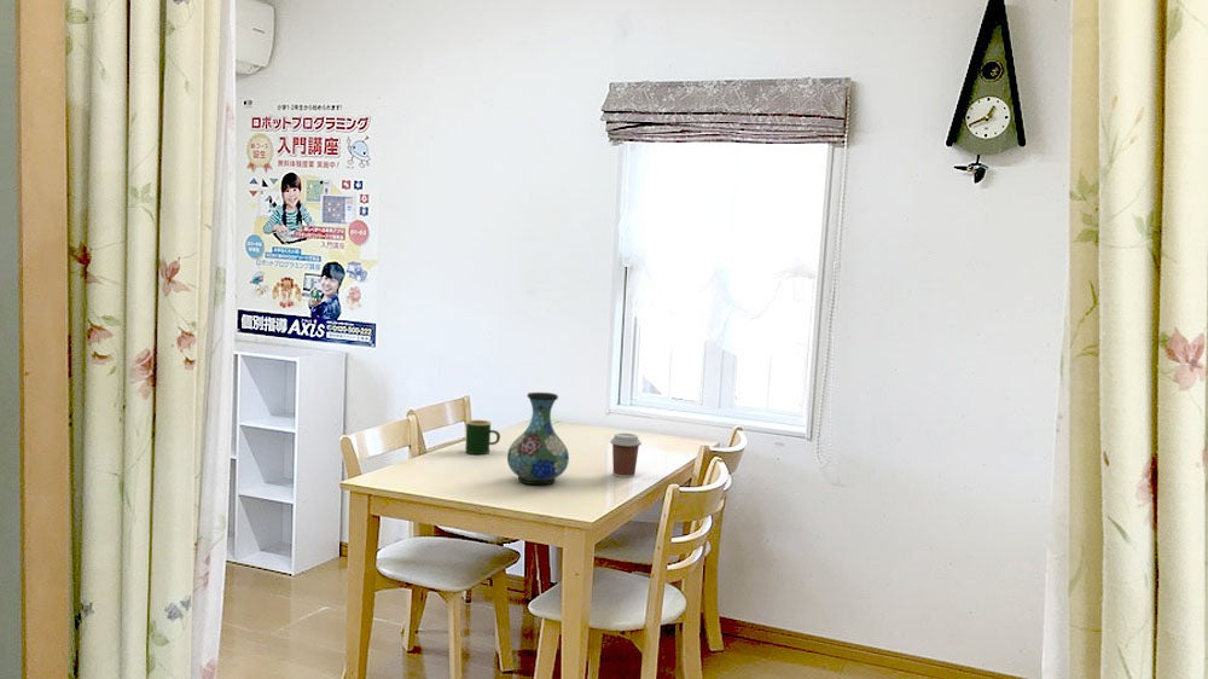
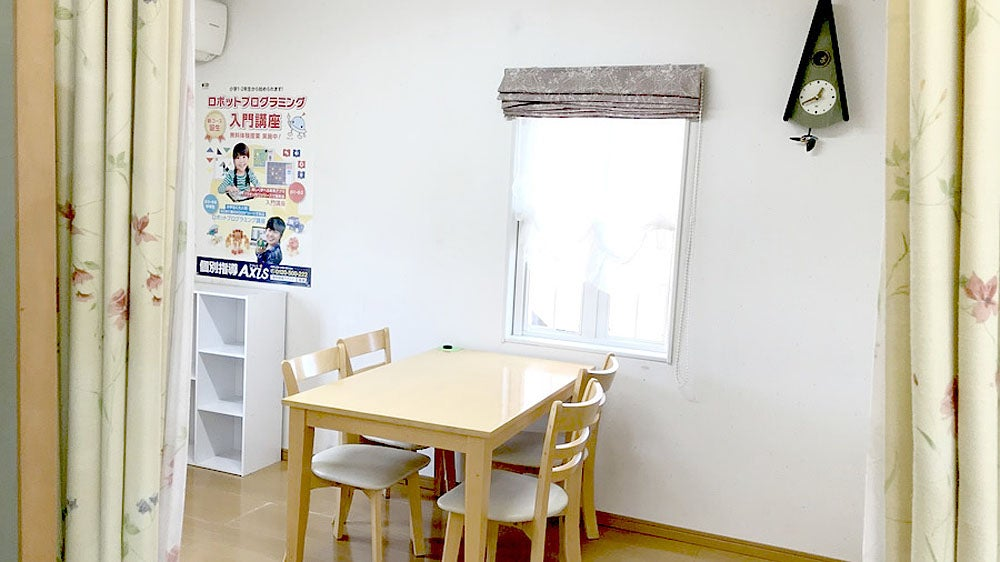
- coffee cup (625, 454)
- vase (539, 437)
- mug (483, 437)
